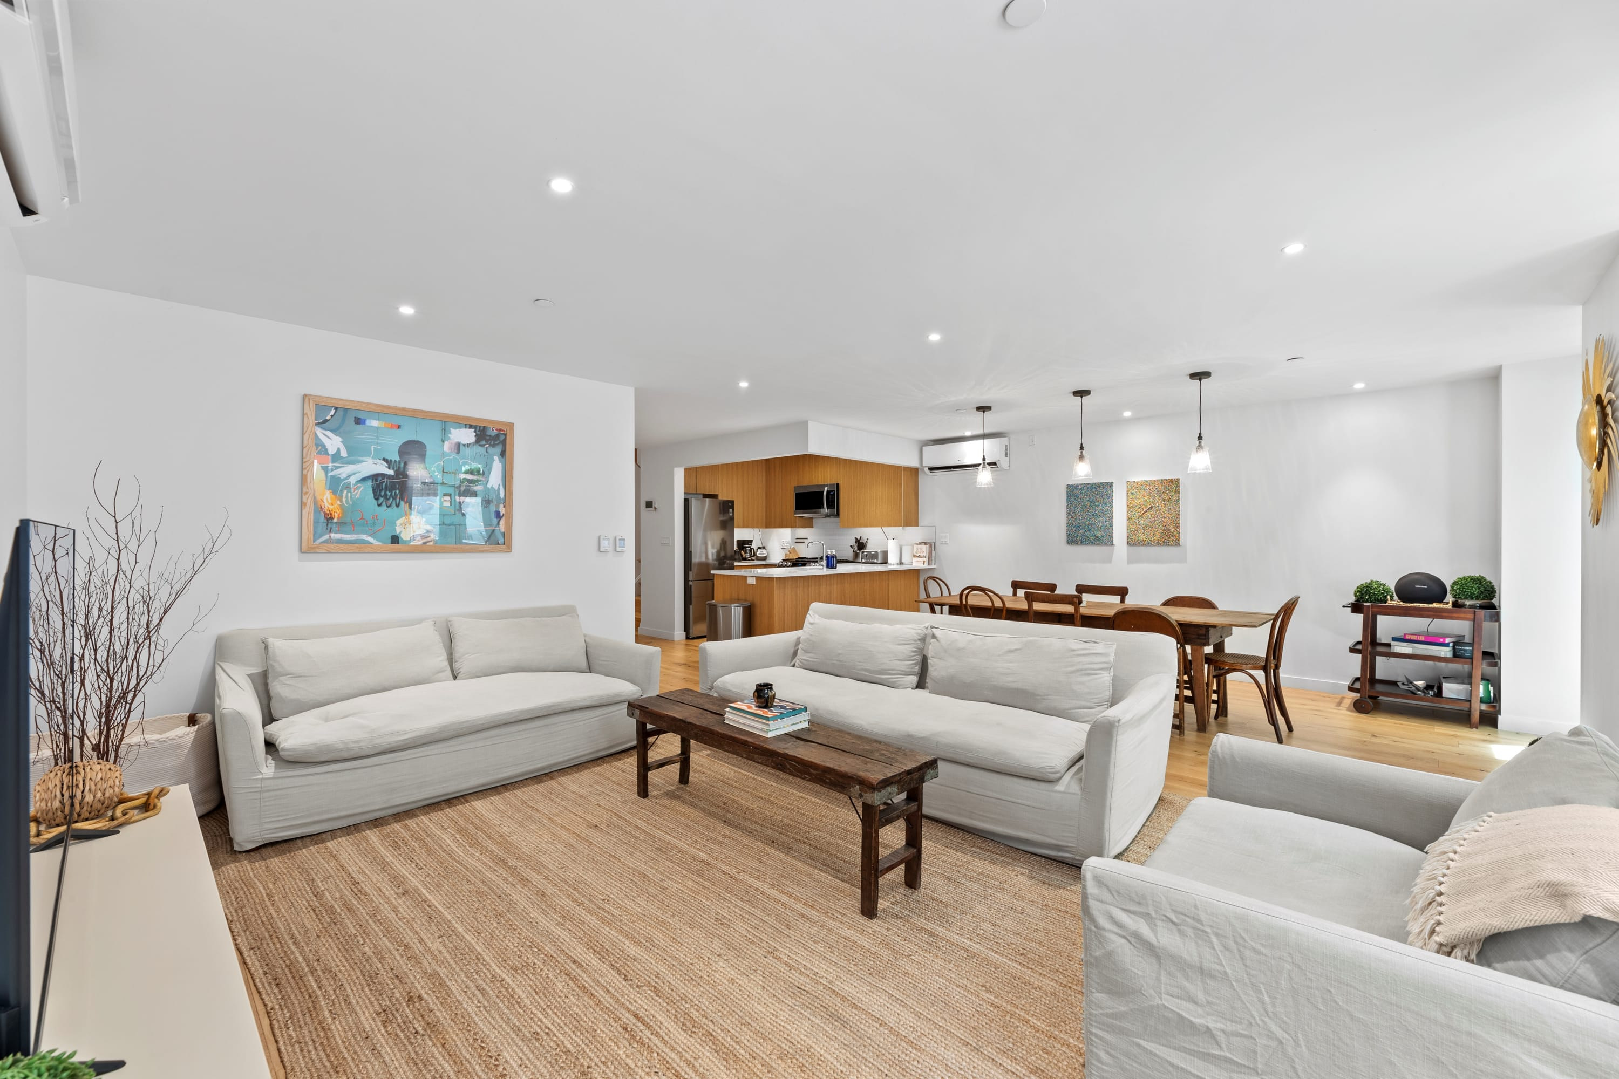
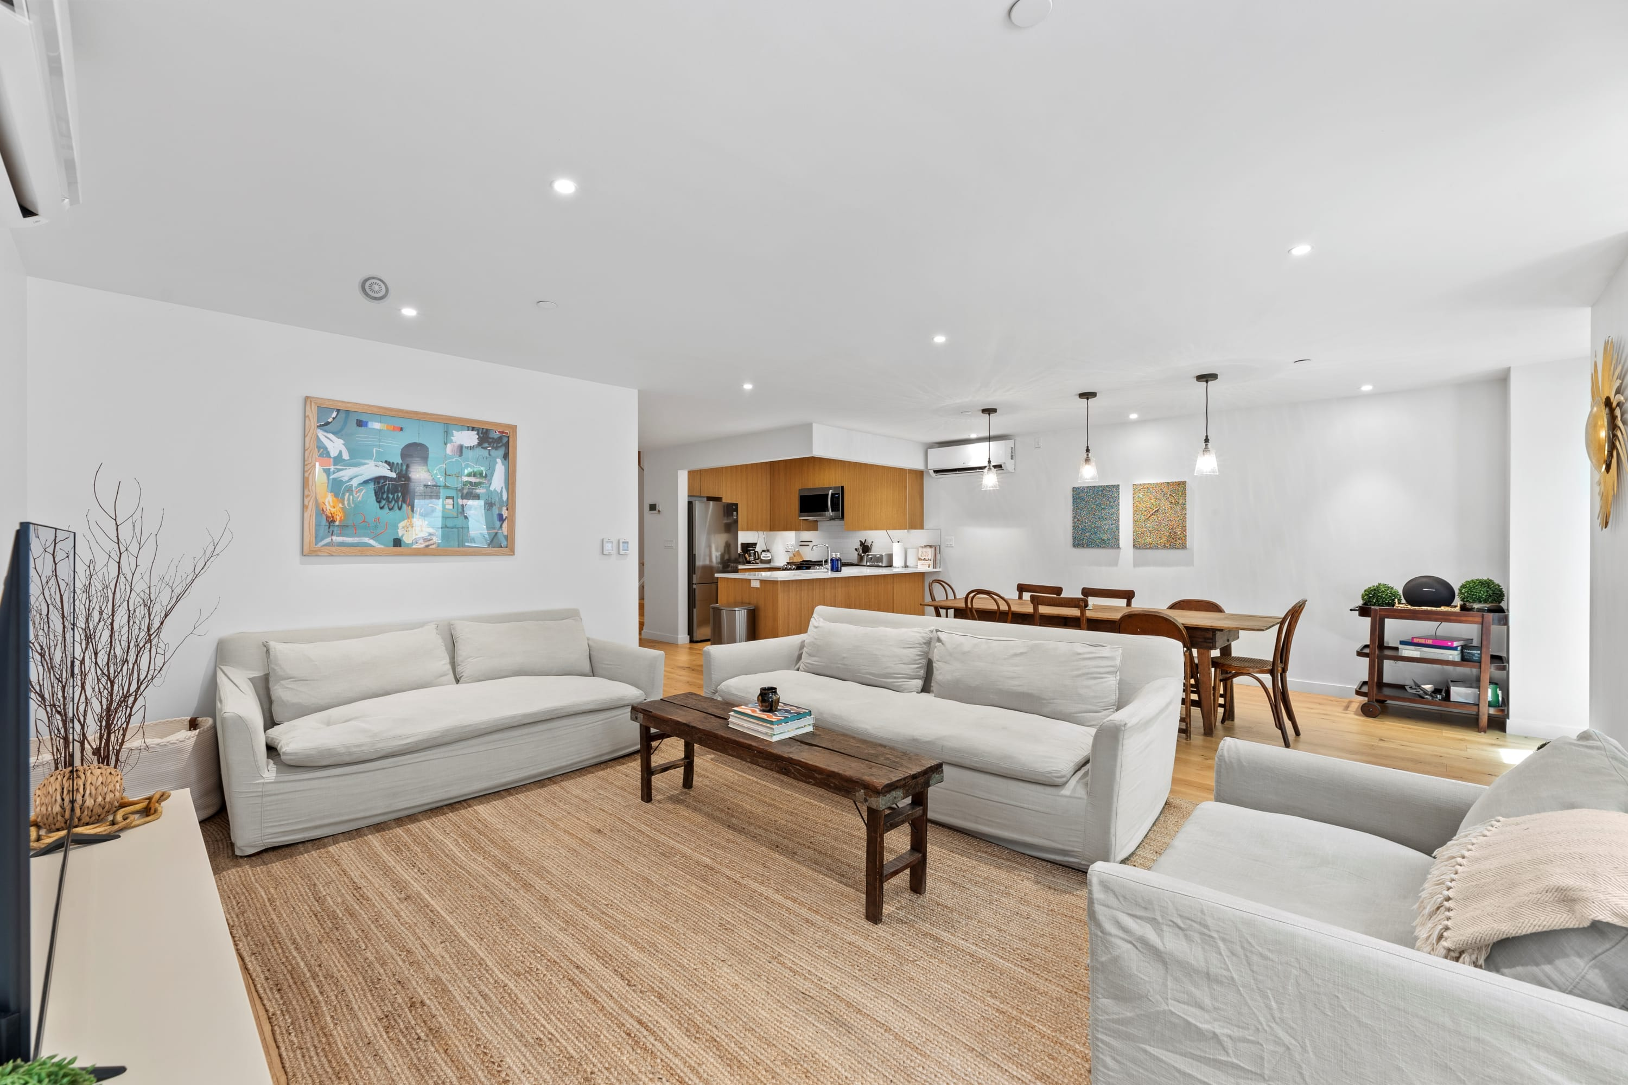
+ smoke detector (376, 288)
